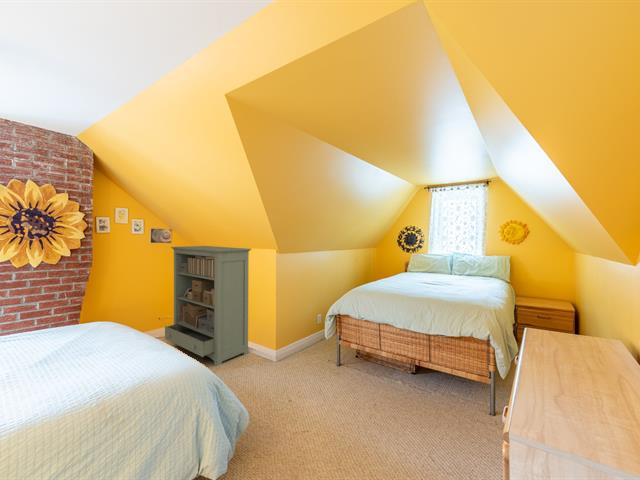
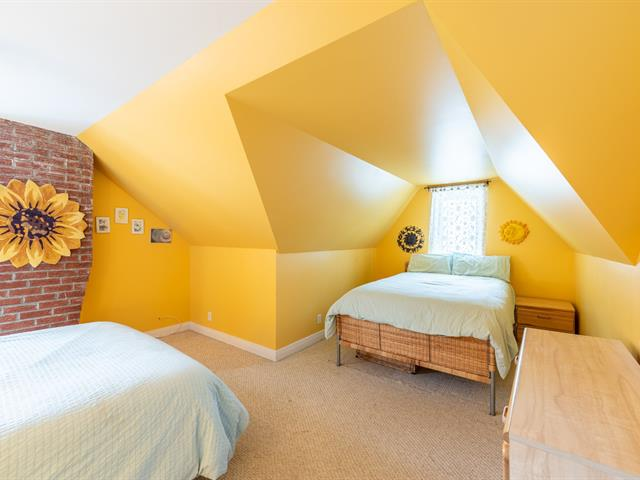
- bookshelf (204, 299)
